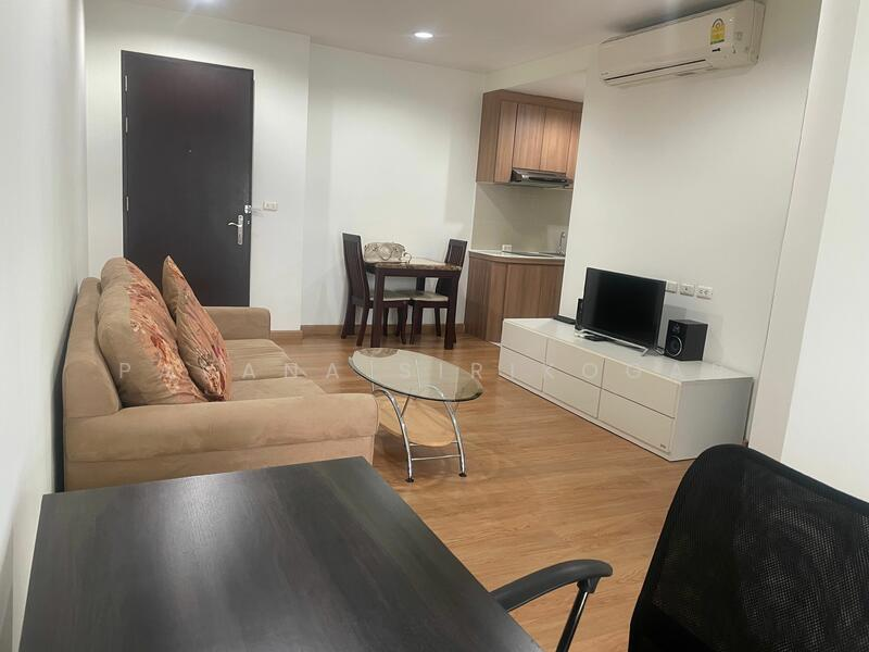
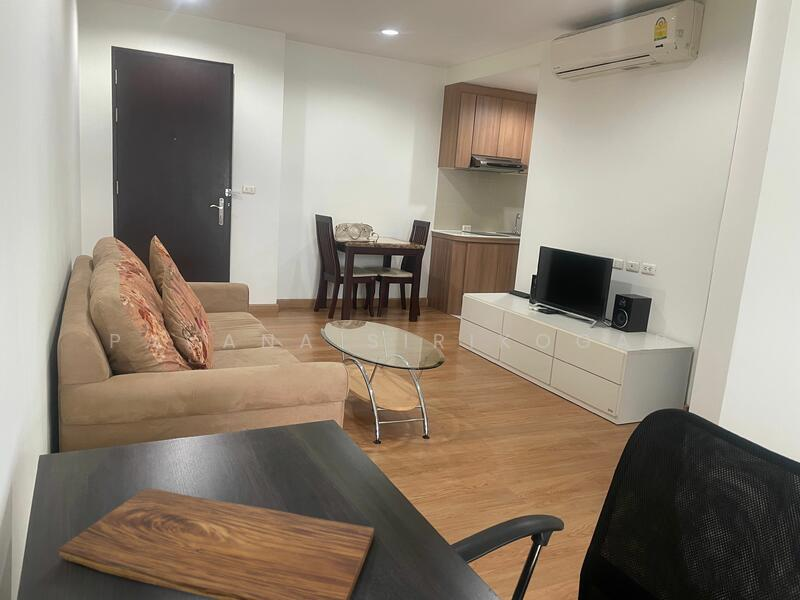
+ cutting board (225, 545)
